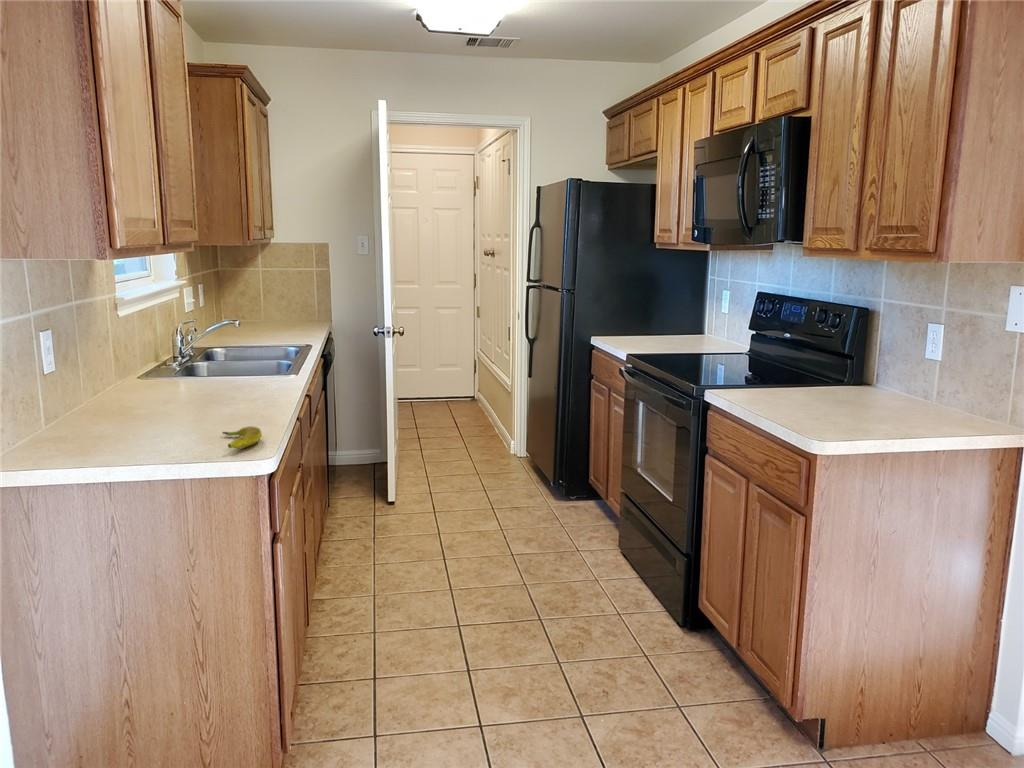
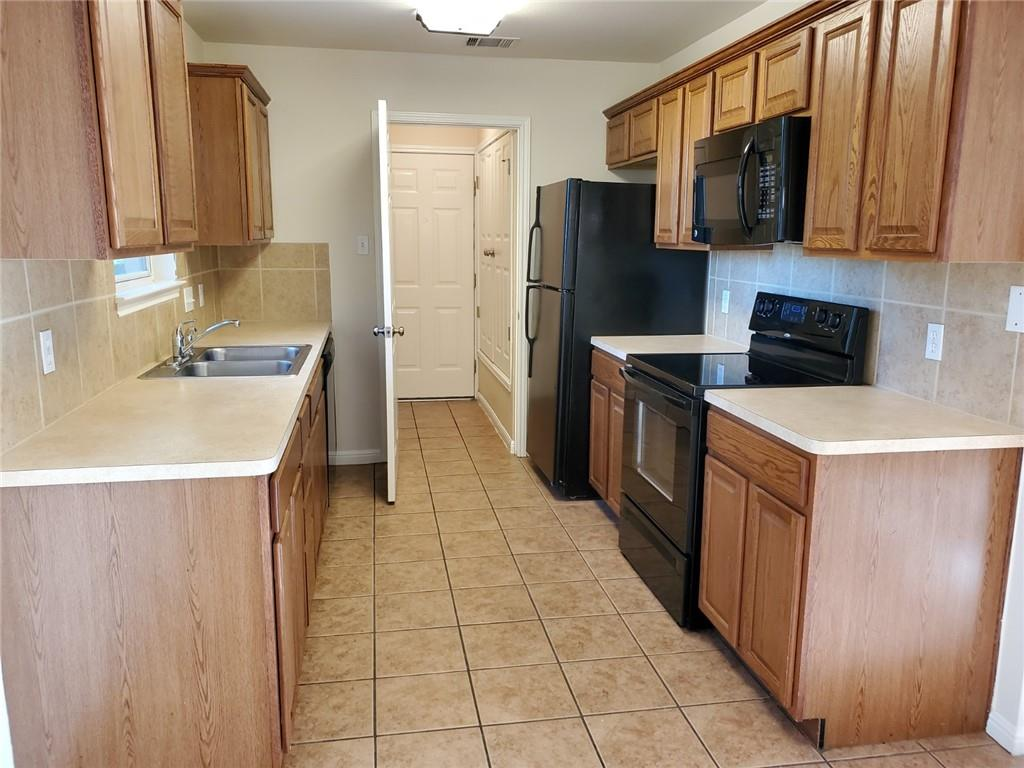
- banana (243, 436)
